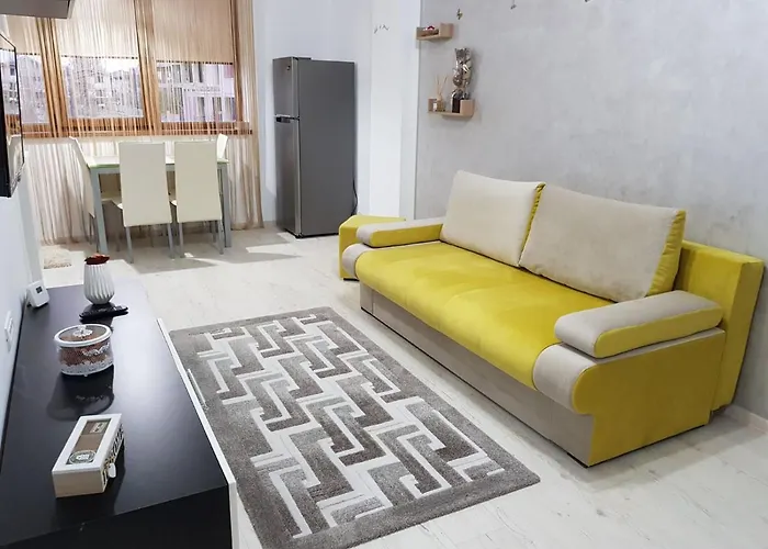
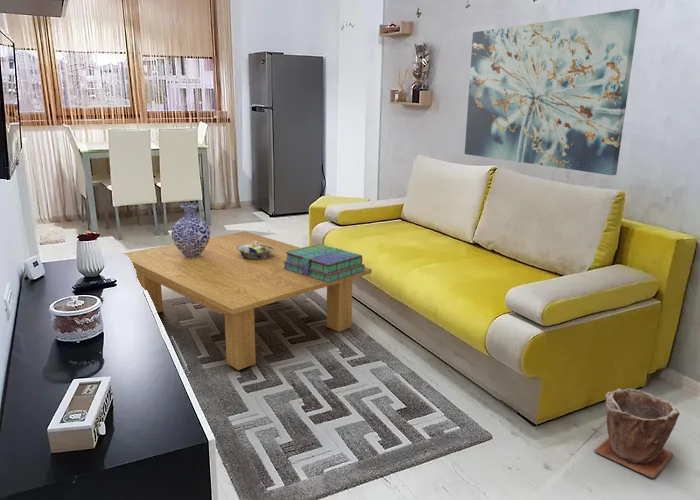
+ plant pot (638, 426)
+ vase (190, 230)
+ coffee table (241, 290)
+ wall art (535, 95)
+ decorative bowl (258, 248)
+ stack of books (323, 261)
